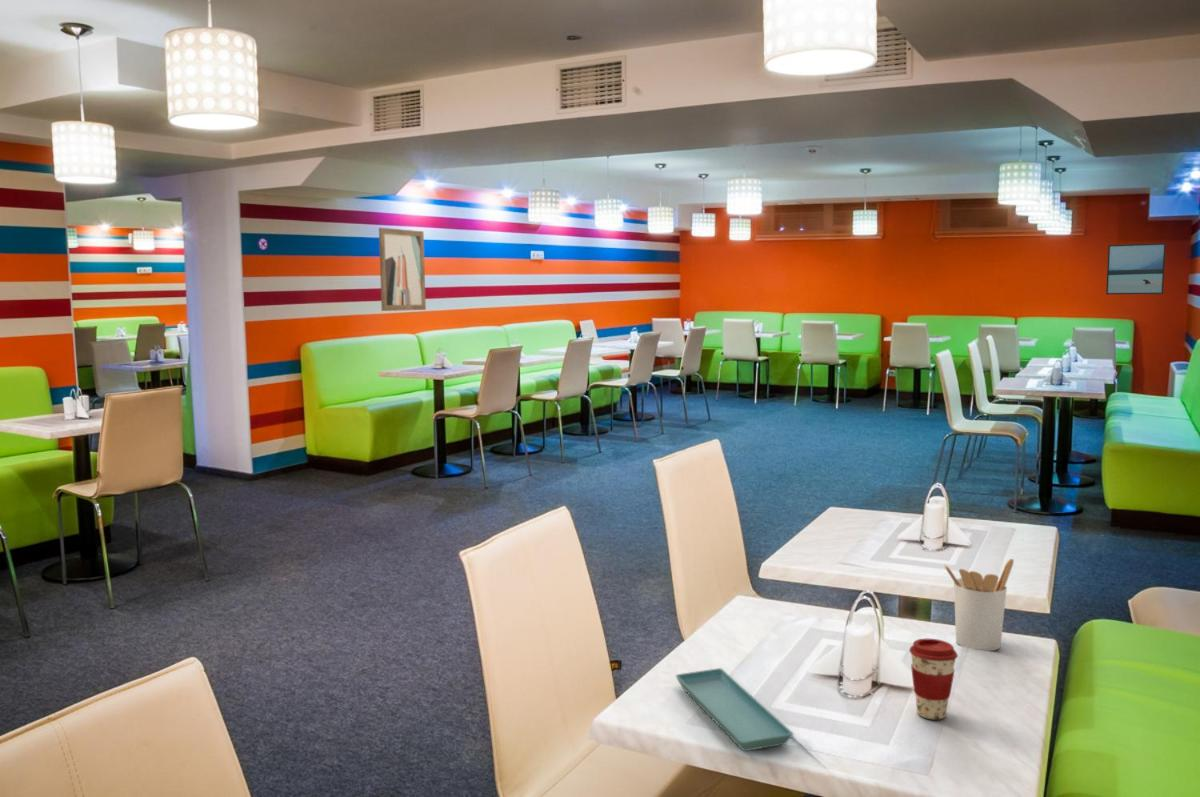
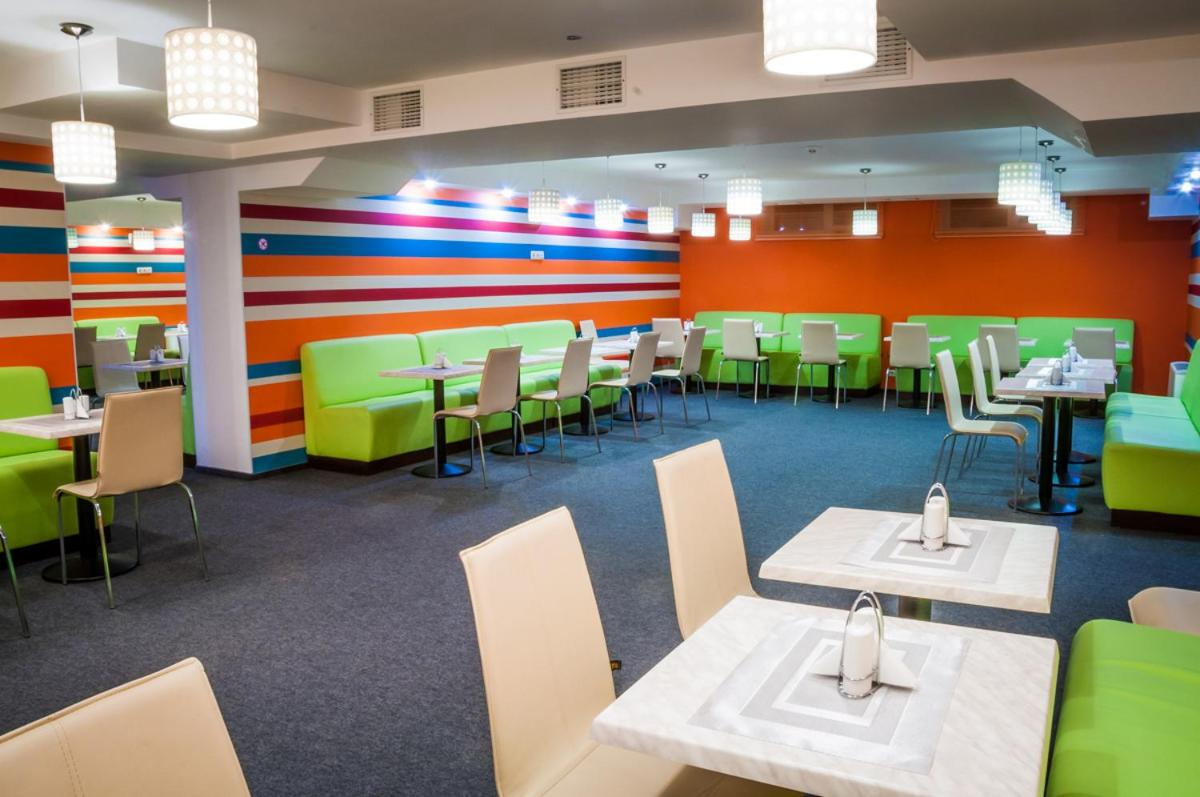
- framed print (1135, 269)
- utensil holder (979, 603)
- saucer (730, 707)
- wall art (403, 270)
- coffee cup (932, 679)
